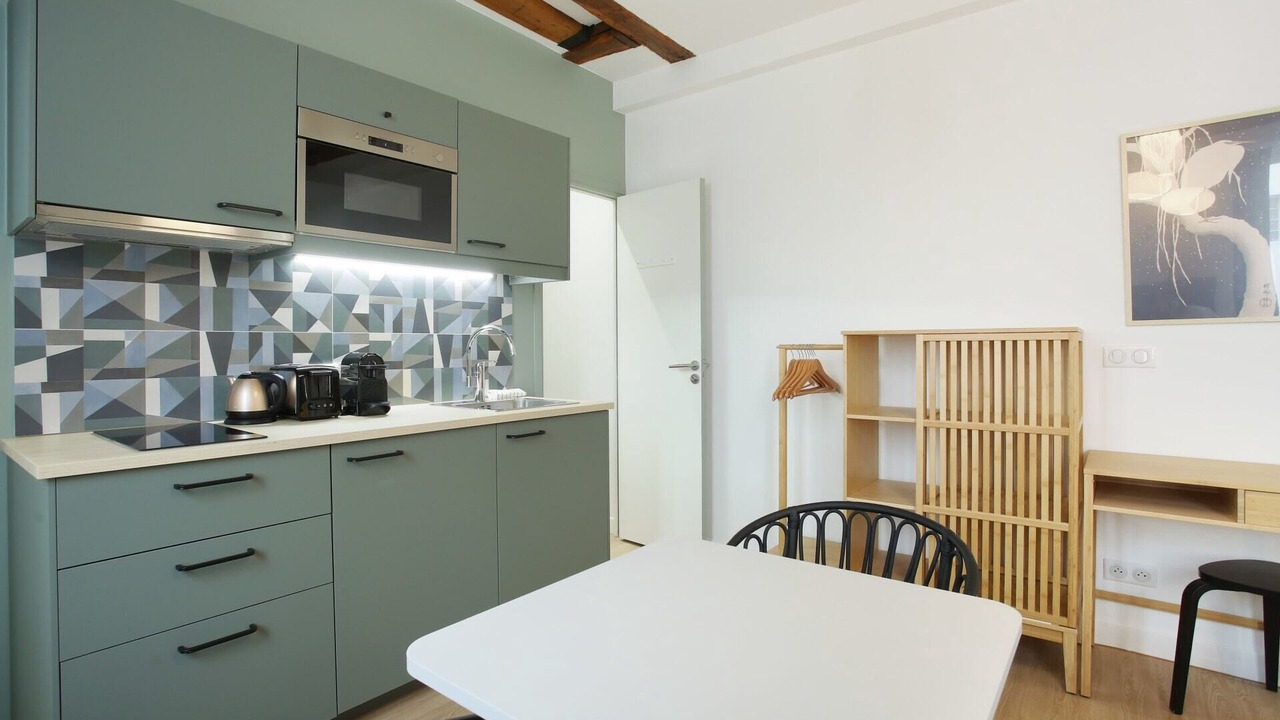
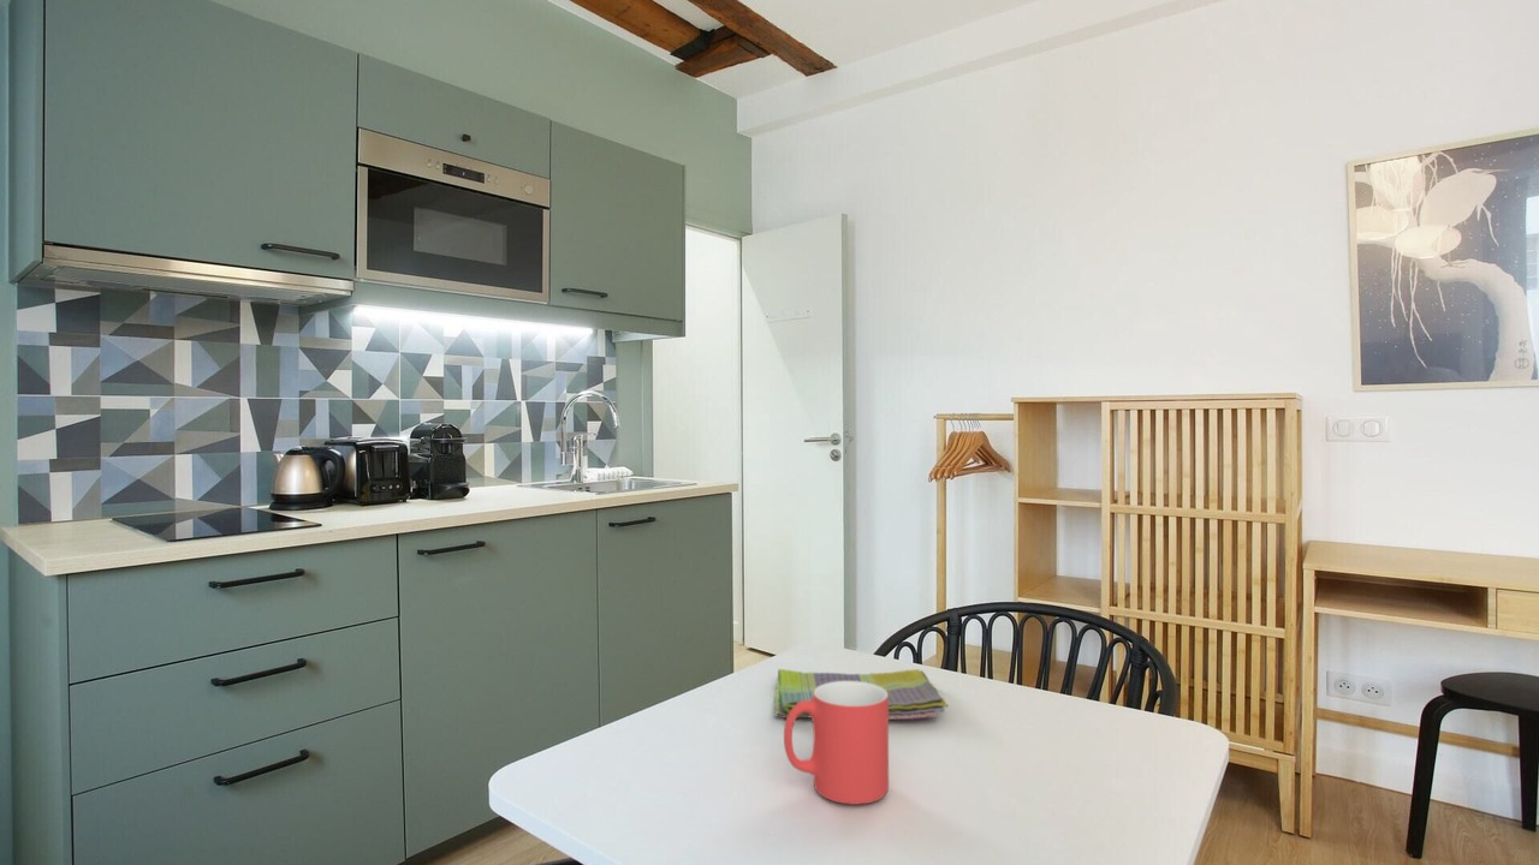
+ dish towel (860, 681)
+ mug (836, 741)
